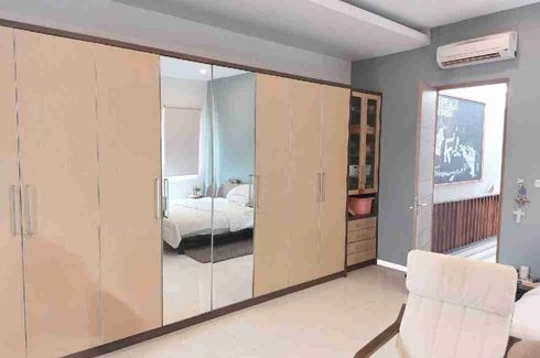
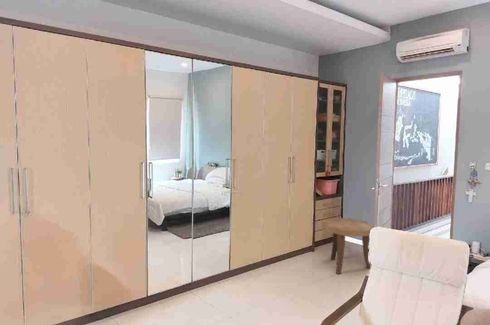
+ side table (344, 245)
